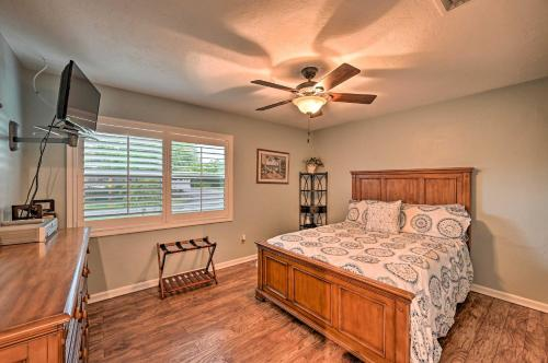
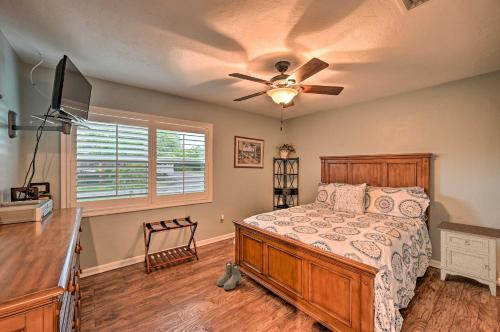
+ boots (229, 275)
+ nightstand (467, 255)
